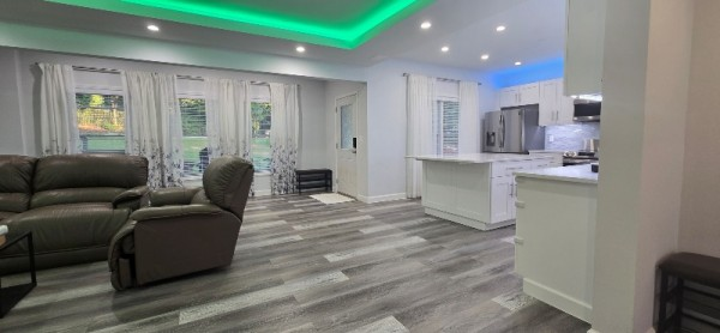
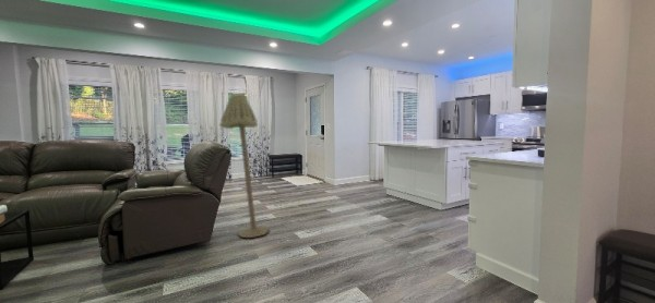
+ floor lamp (243, 163)
